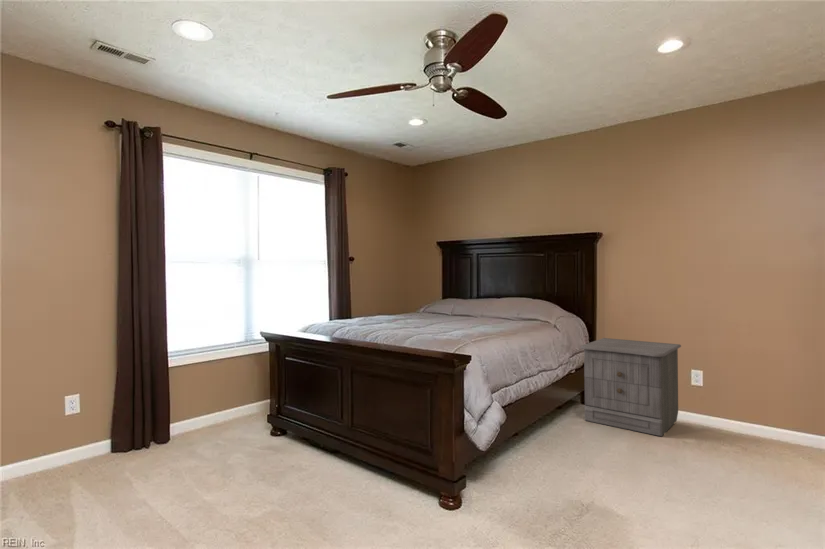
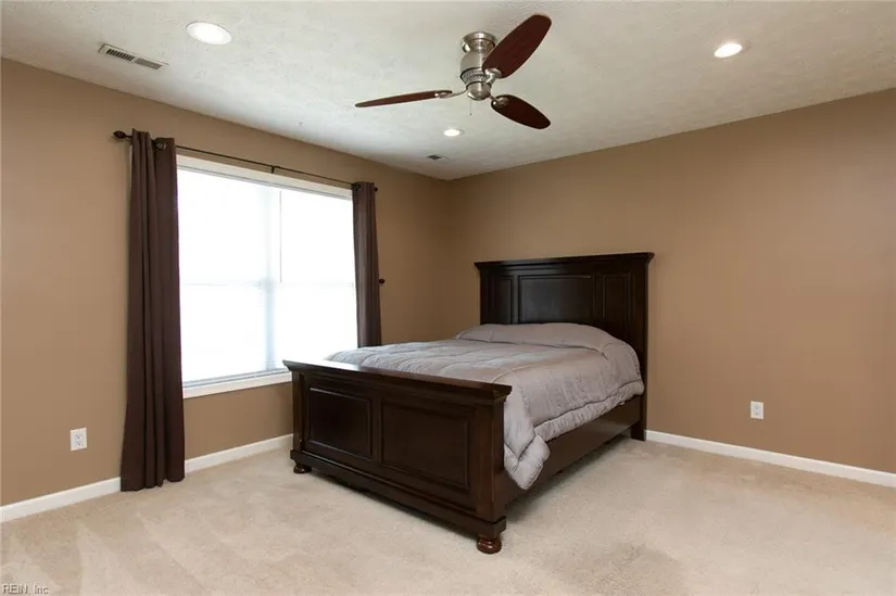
- nightstand (630, 383)
